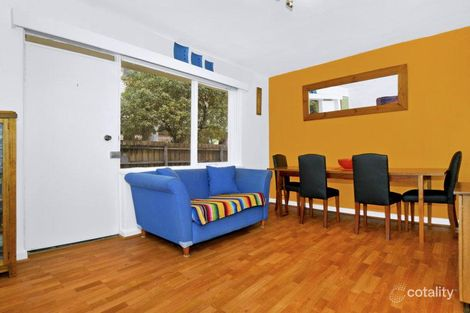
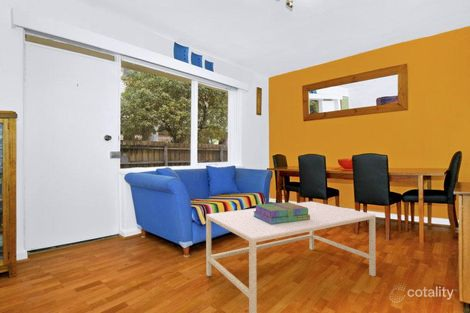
+ coffee table (289, 242)
+ stack of books (280, 211)
